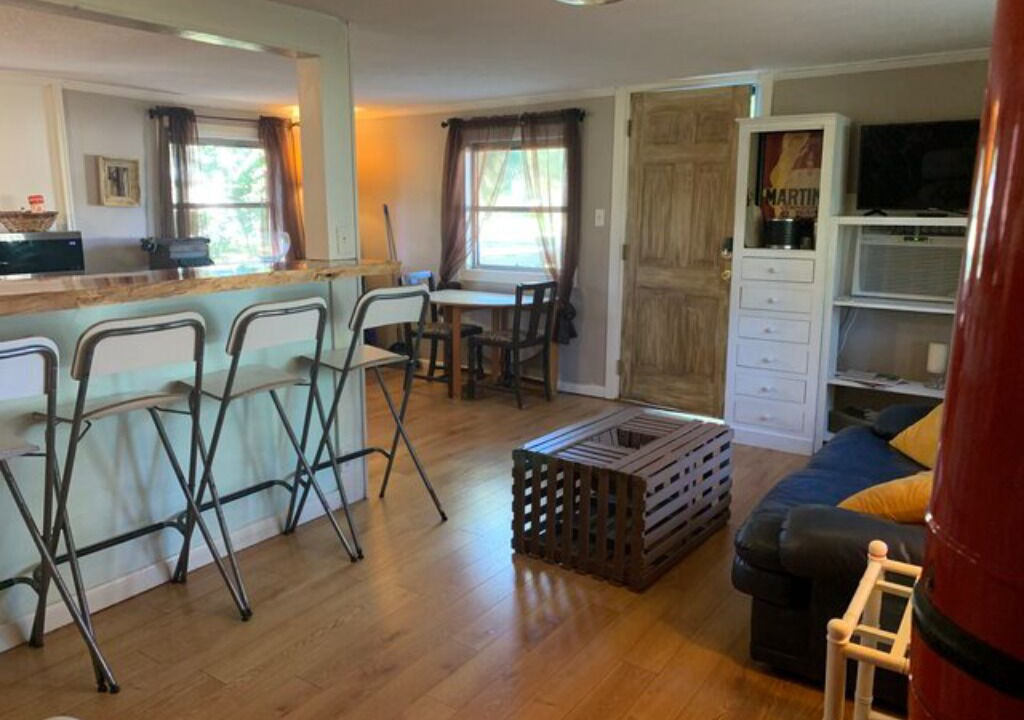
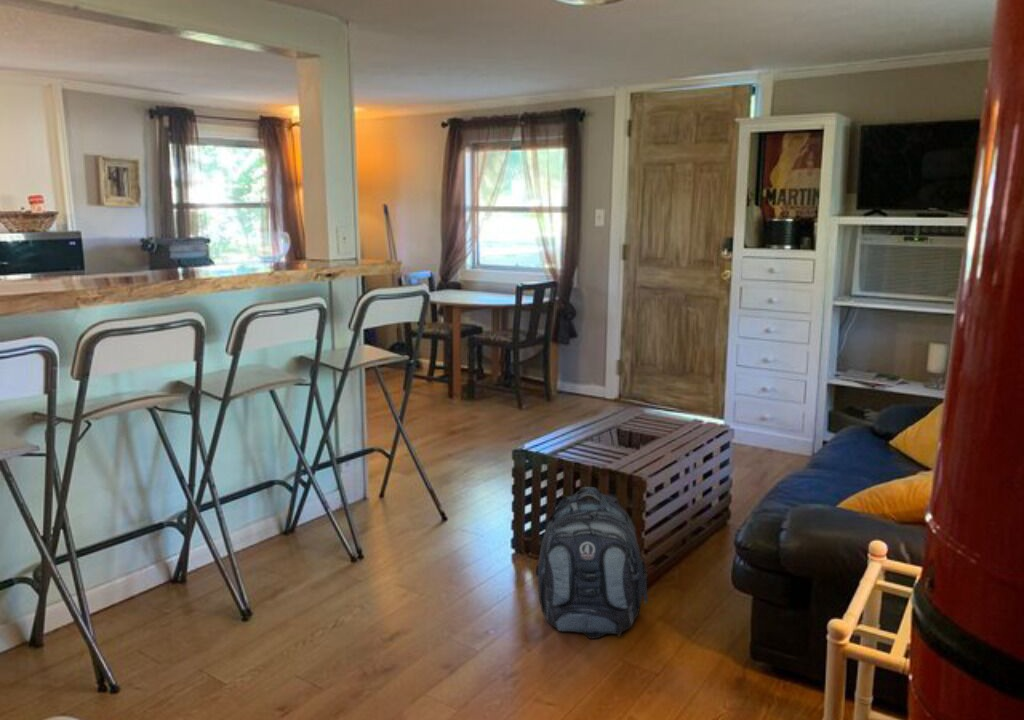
+ backpack (590, 550)
